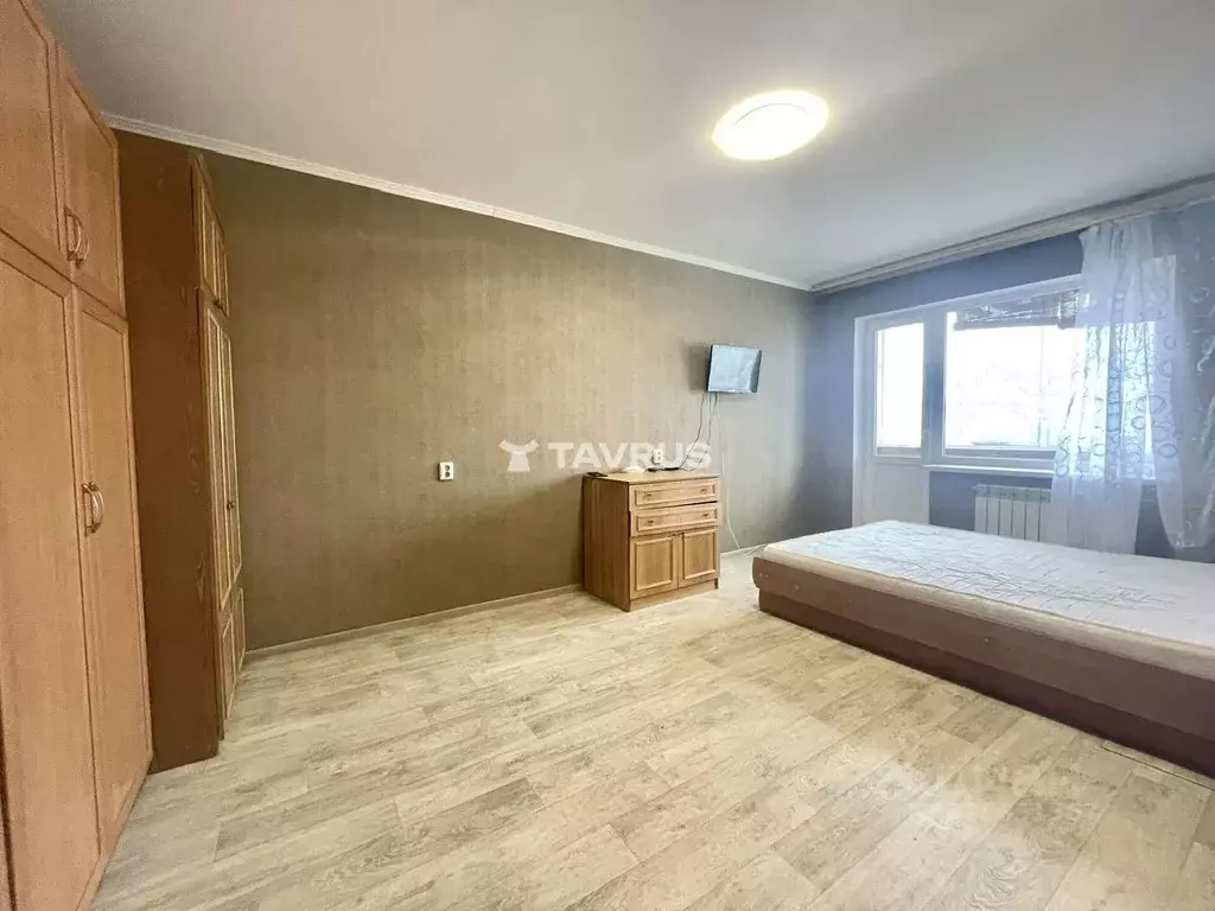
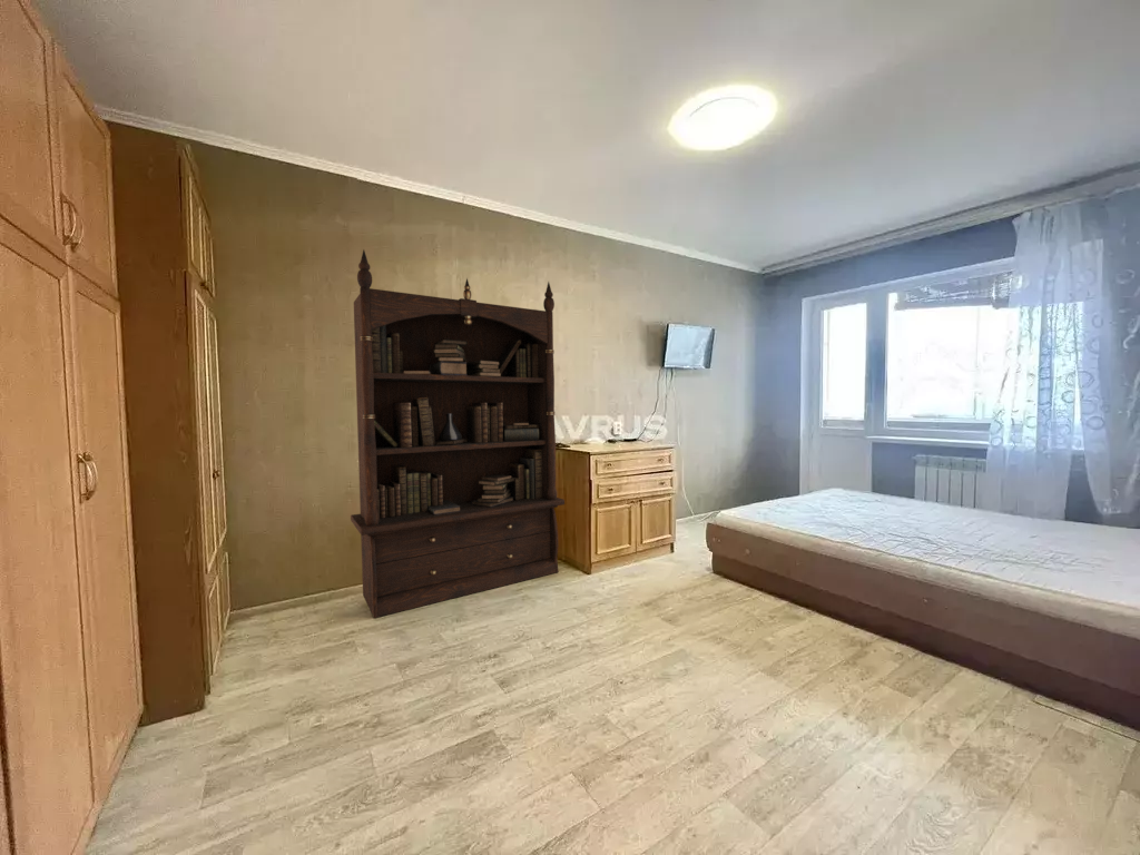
+ bookcase (462, 429)
